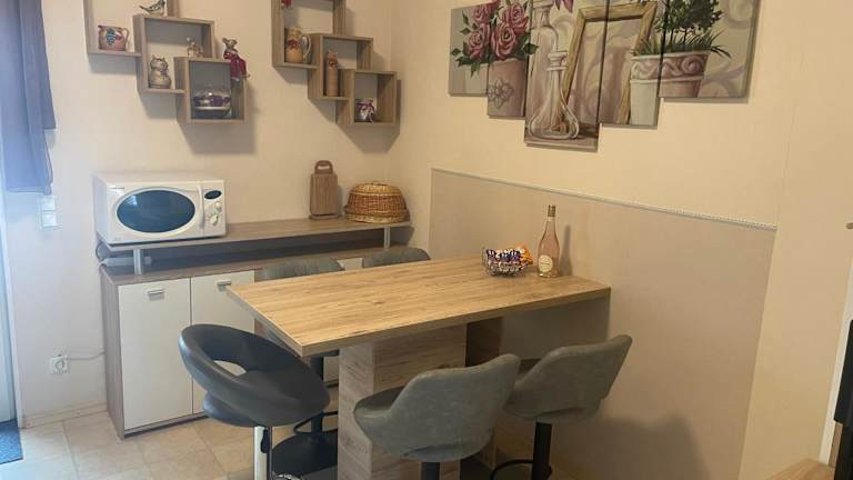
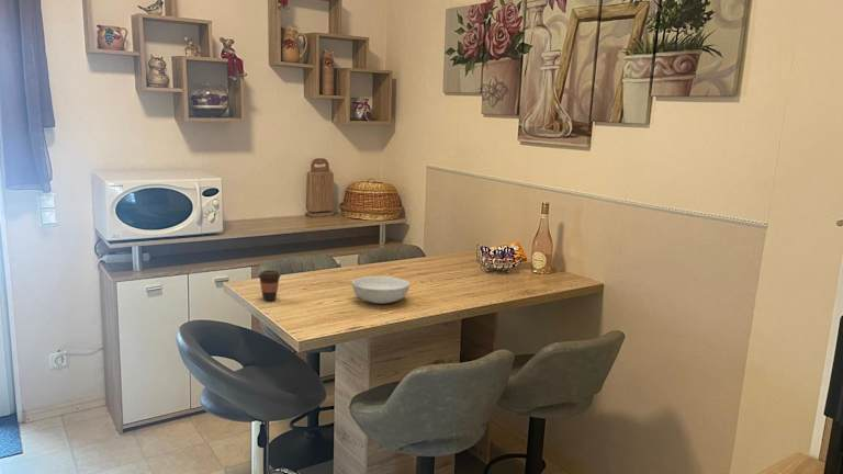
+ serving bowl (380, 291)
+ coffee cup (269, 285)
